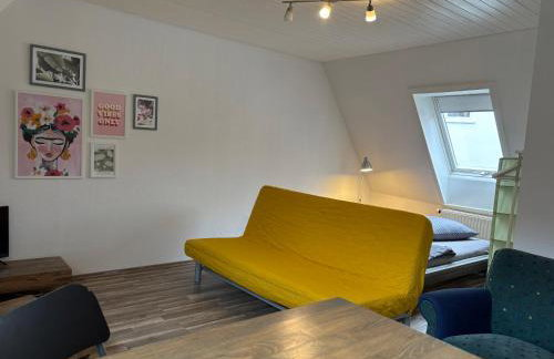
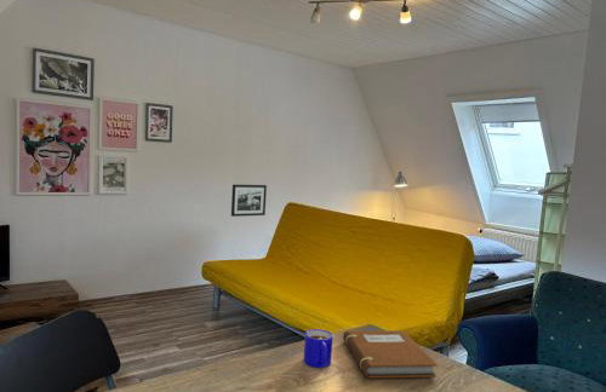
+ picture frame (248, 200)
+ notebook (384, 351)
+ mug (320, 351)
